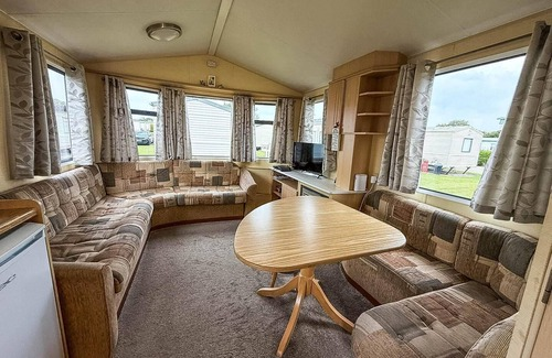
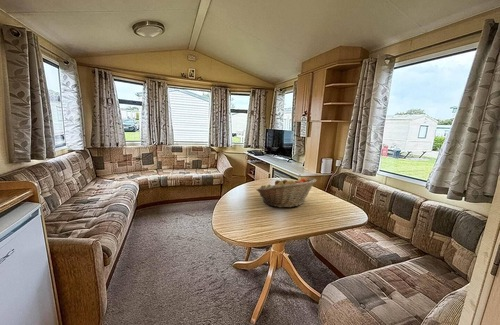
+ fruit basket (286, 189)
